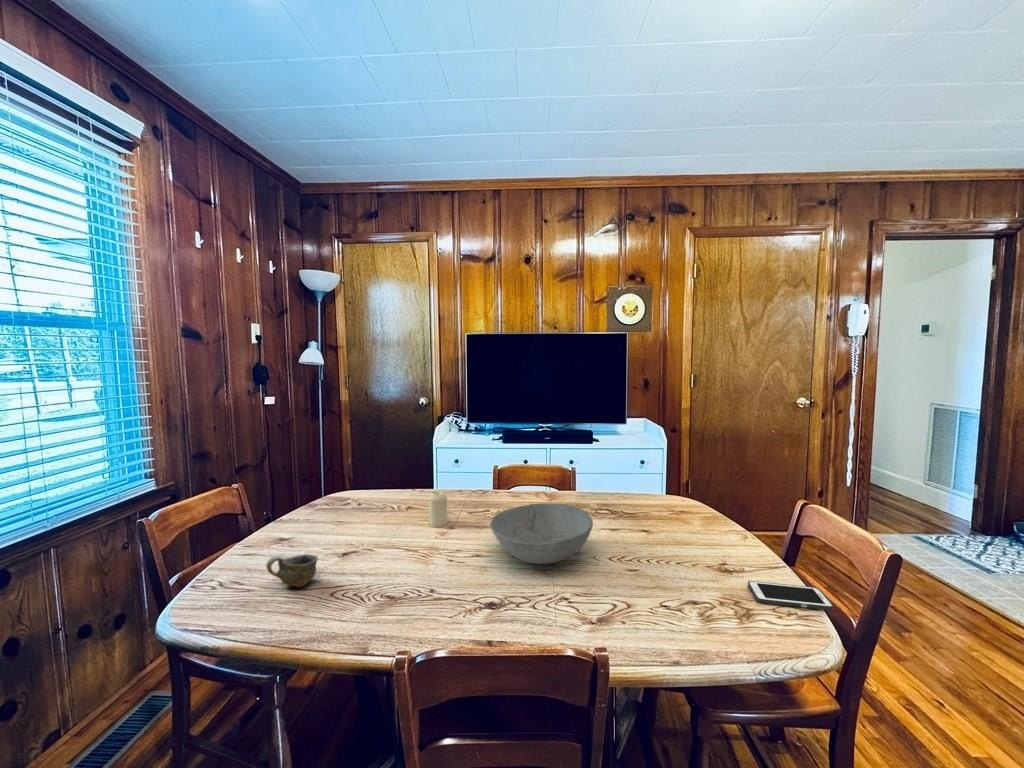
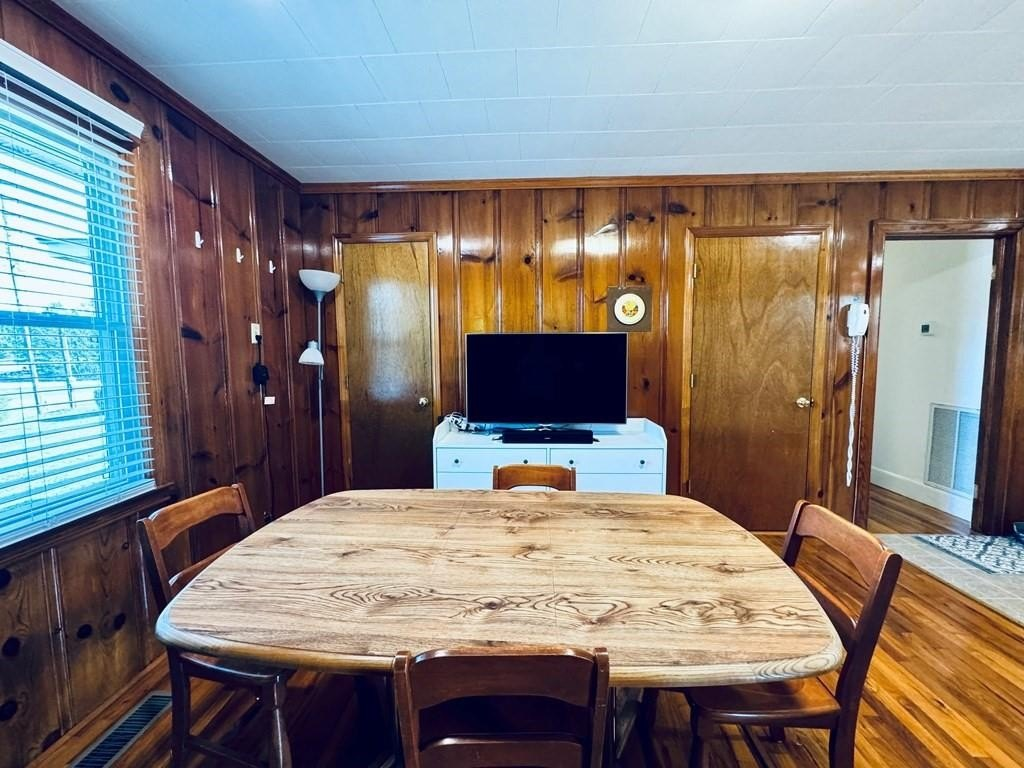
- cell phone (788, 595)
- bowl (541, 537)
- candle (438, 508)
- cup (294, 567)
